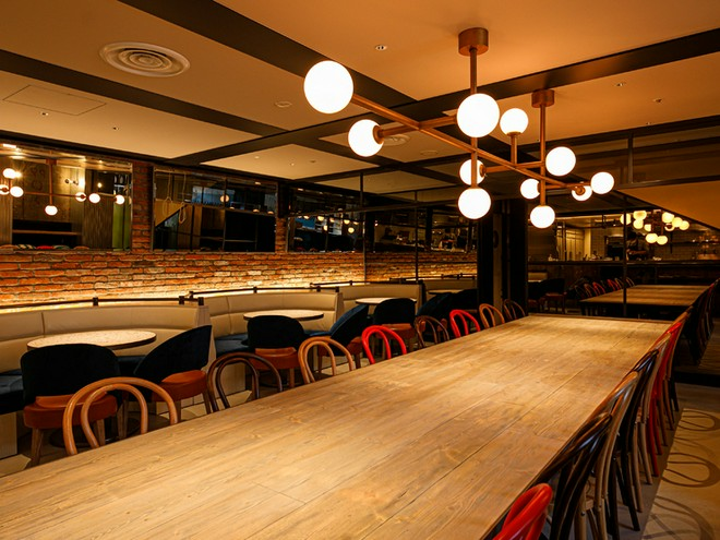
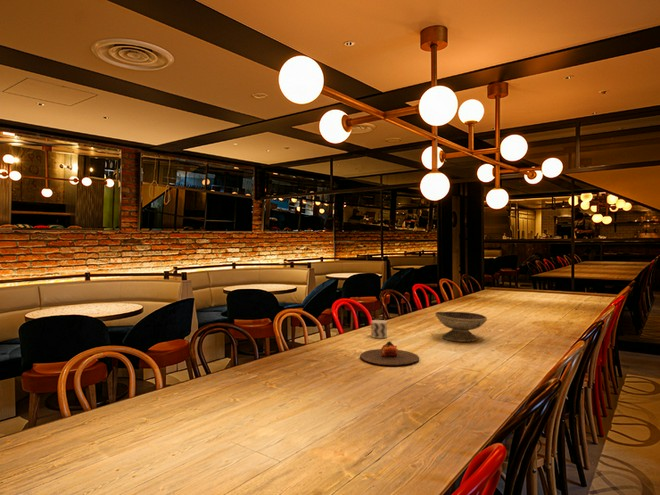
+ plate (389, 349)
+ cup (380, 328)
+ decorative bowl (460, 325)
